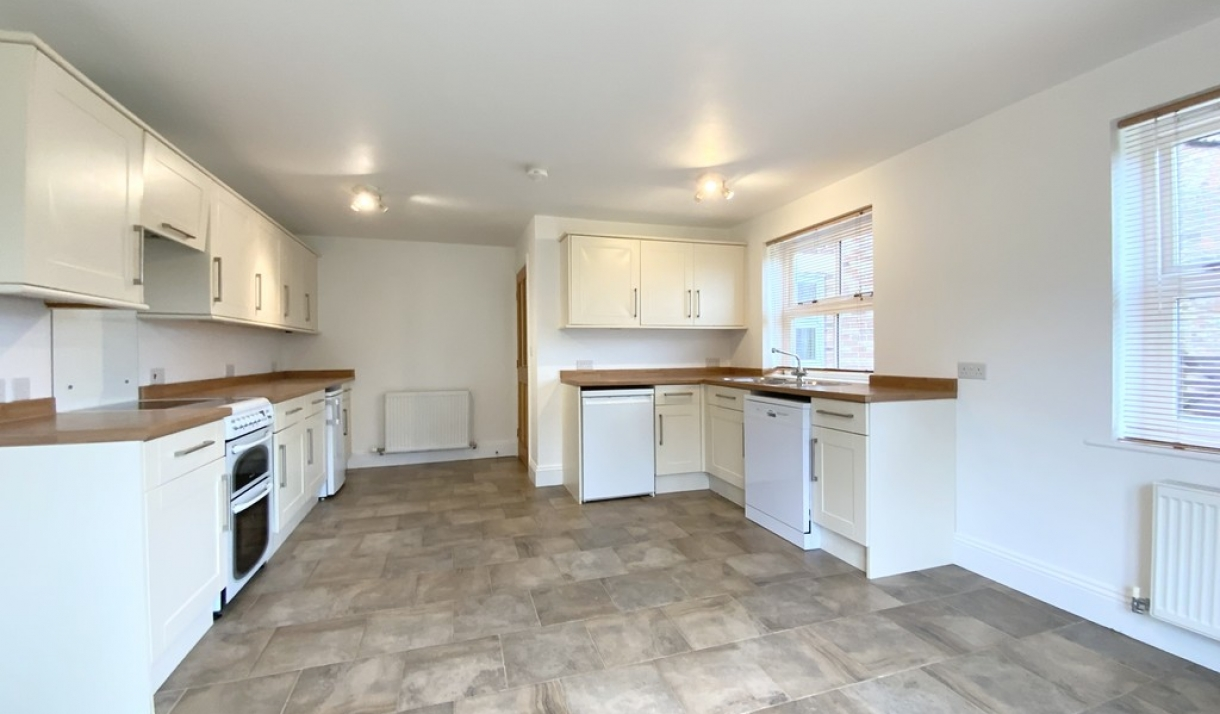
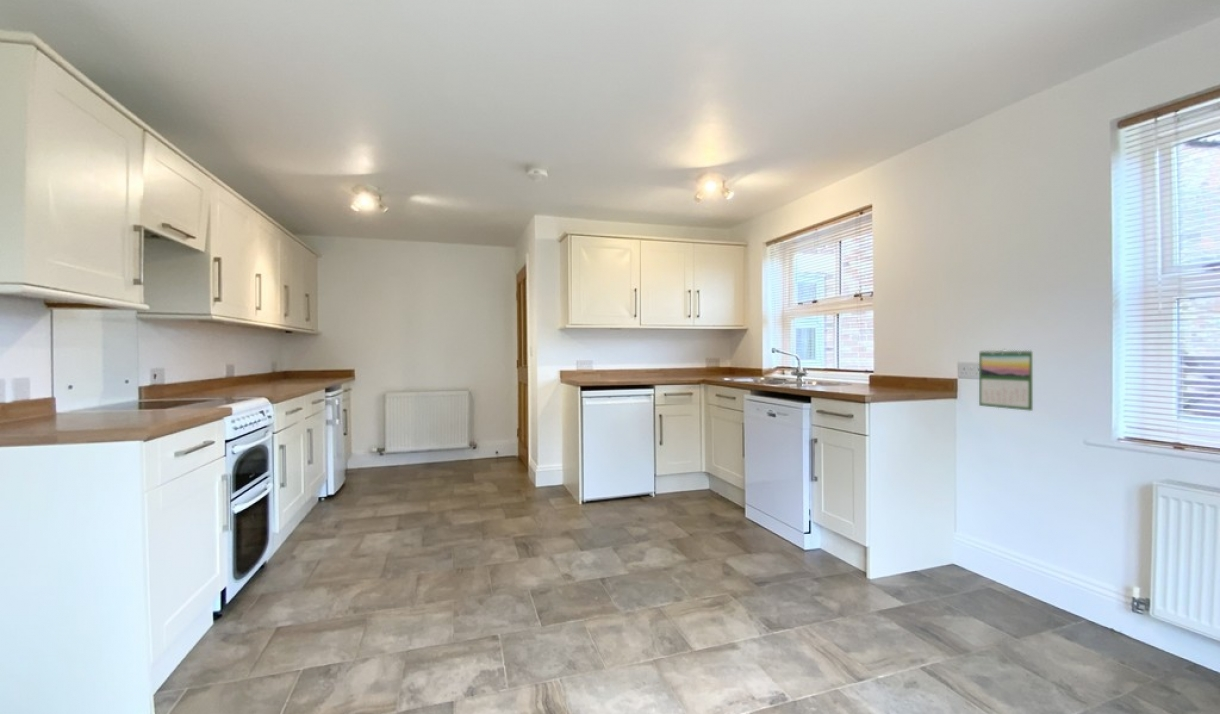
+ calendar (1004, 378)
